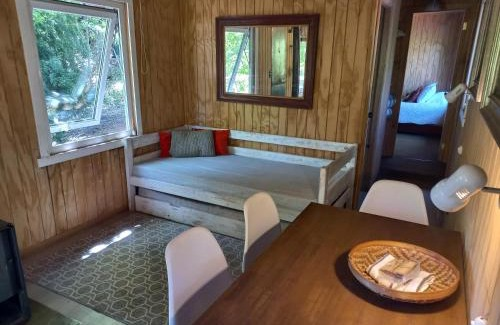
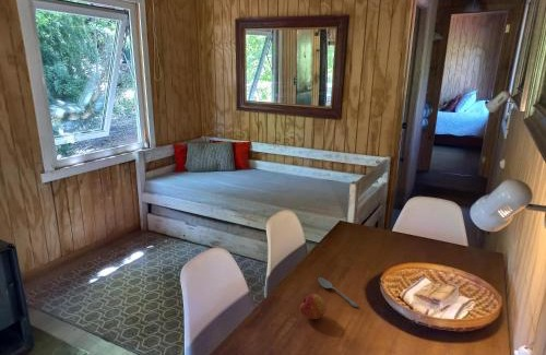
+ fruit (312, 306)
+ spoon (337, 291)
